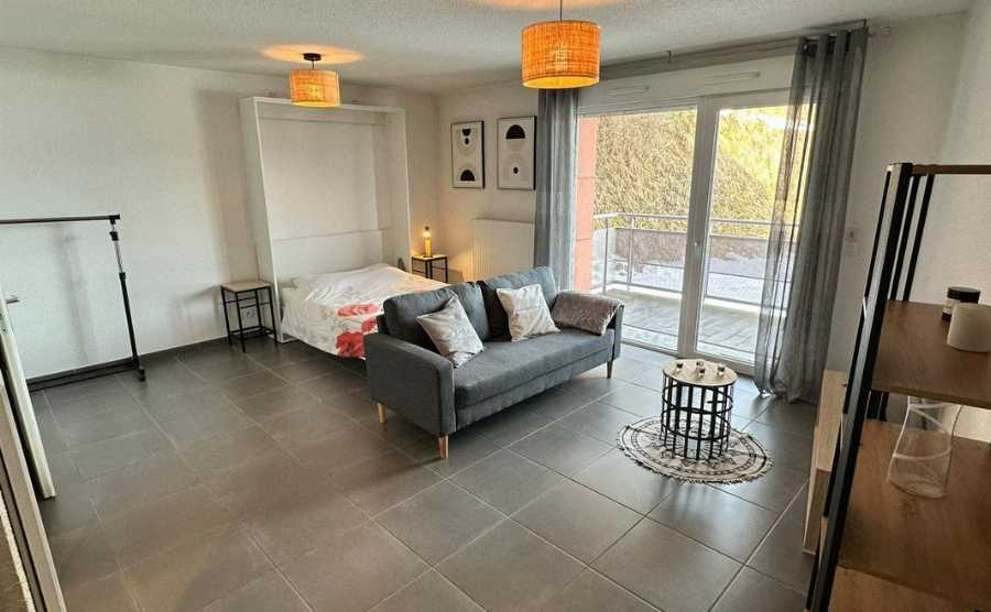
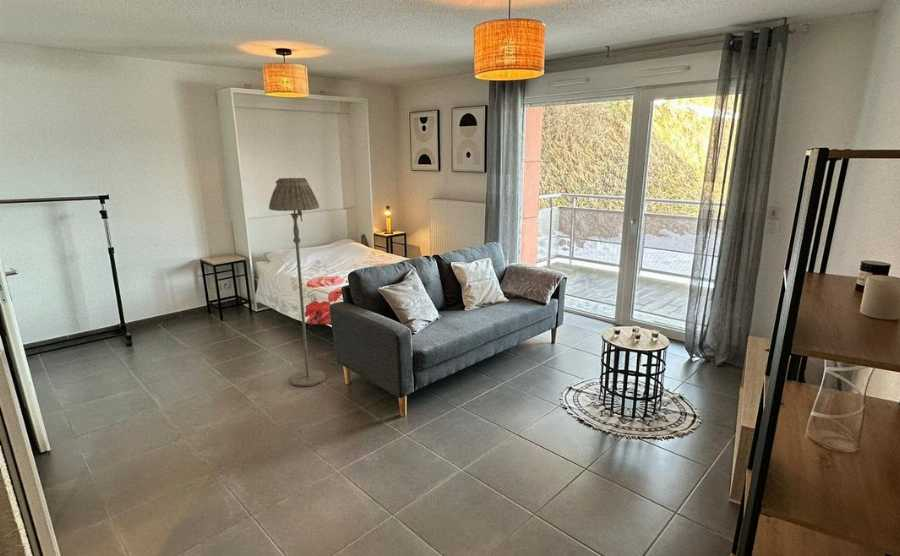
+ floor lamp (300, 283)
